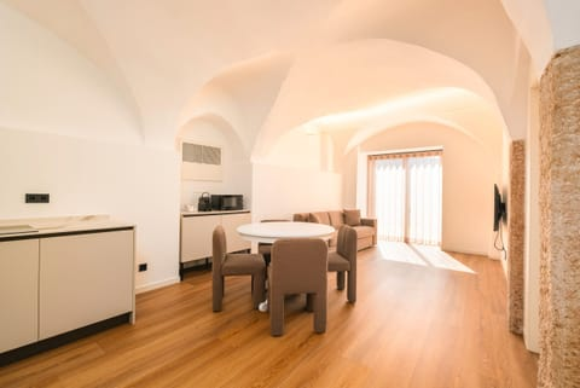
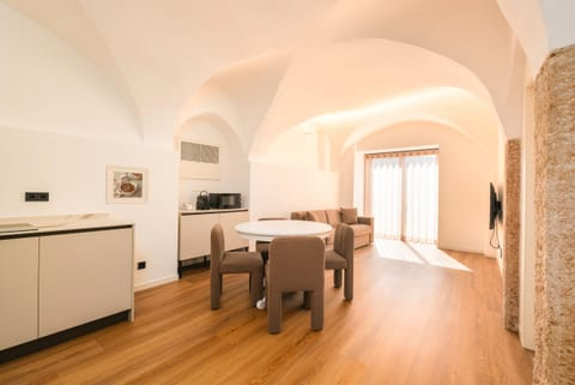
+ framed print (128, 185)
